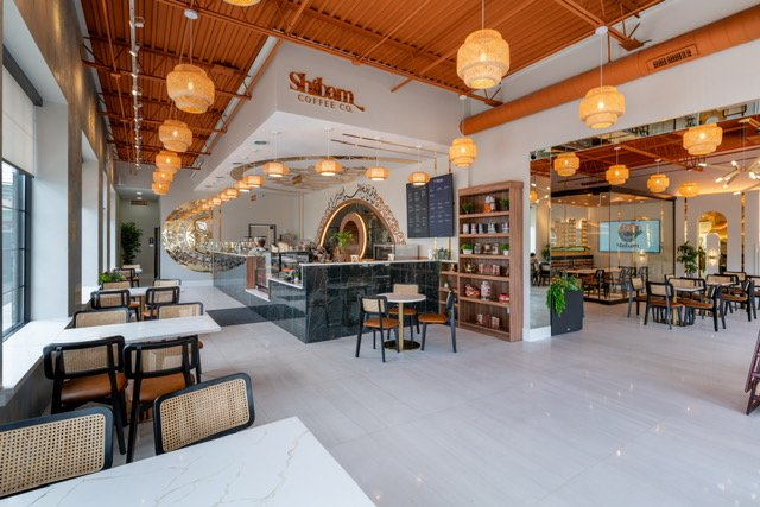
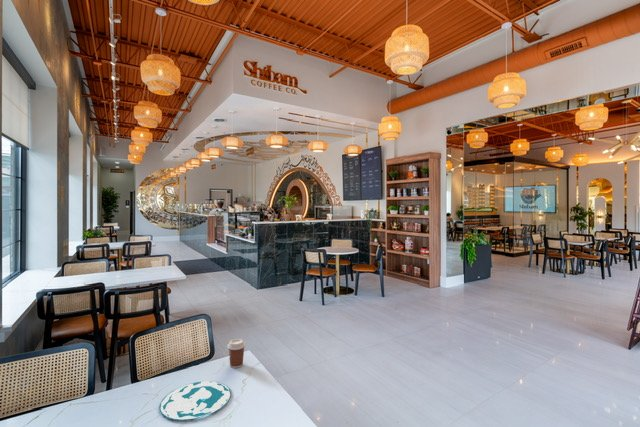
+ coffee cup (236, 353)
+ plate (196, 395)
